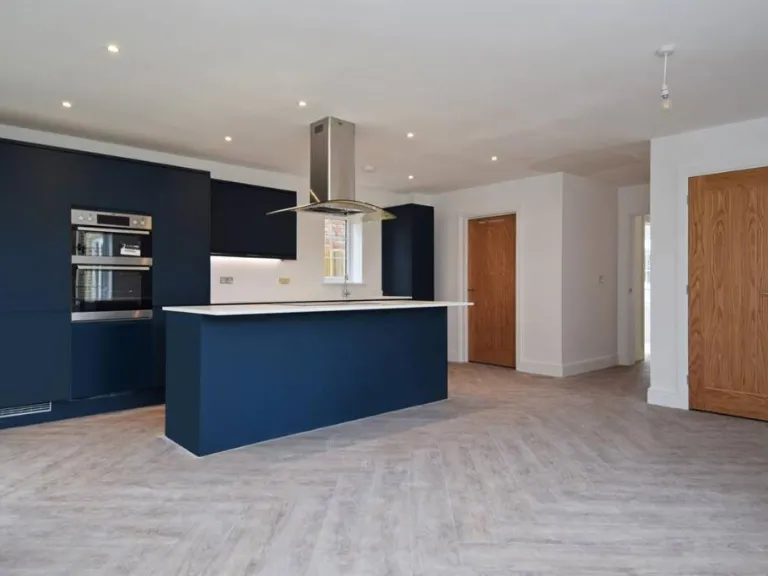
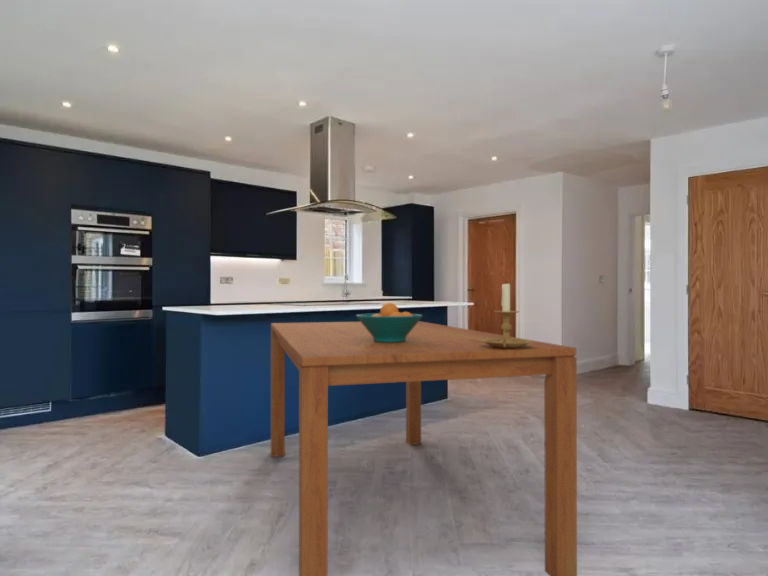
+ dining table (406, 415)
+ candle holder (506, 313)
+ fruit bowl (389, 321)
